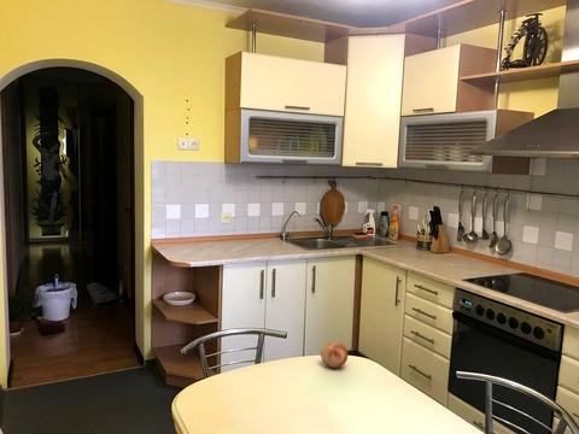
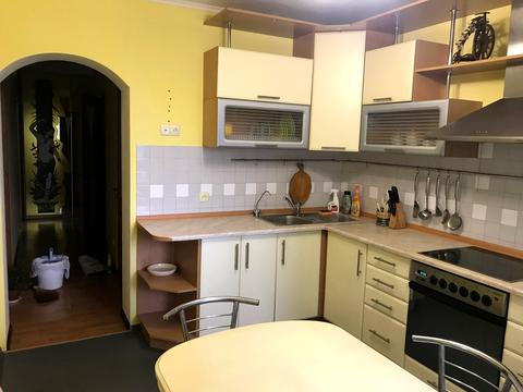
- fruit (333, 354)
